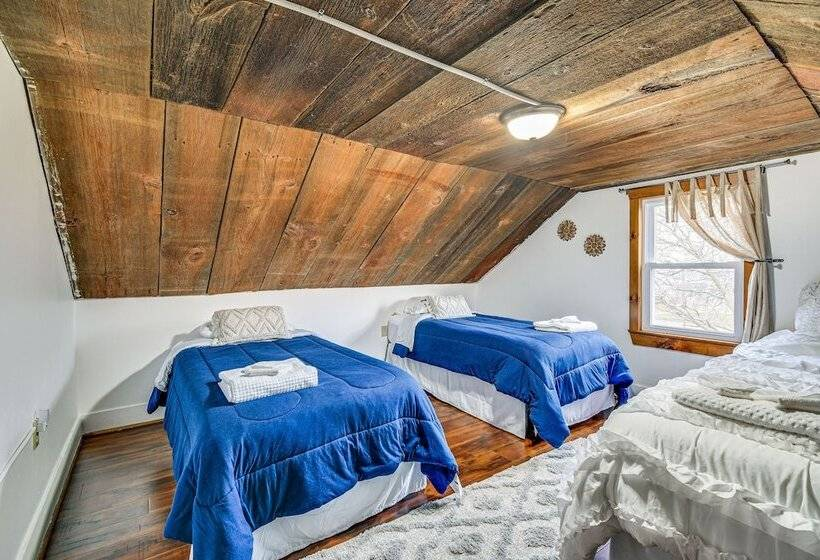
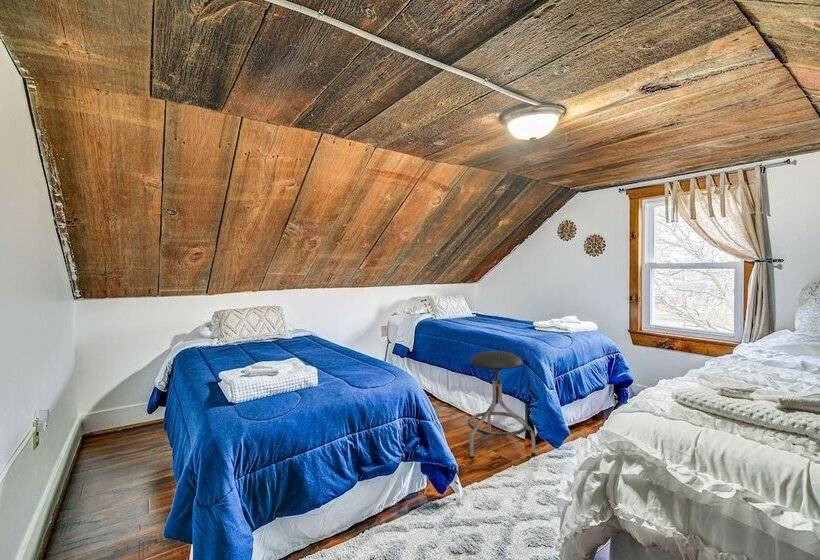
+ stool (494, 401)
